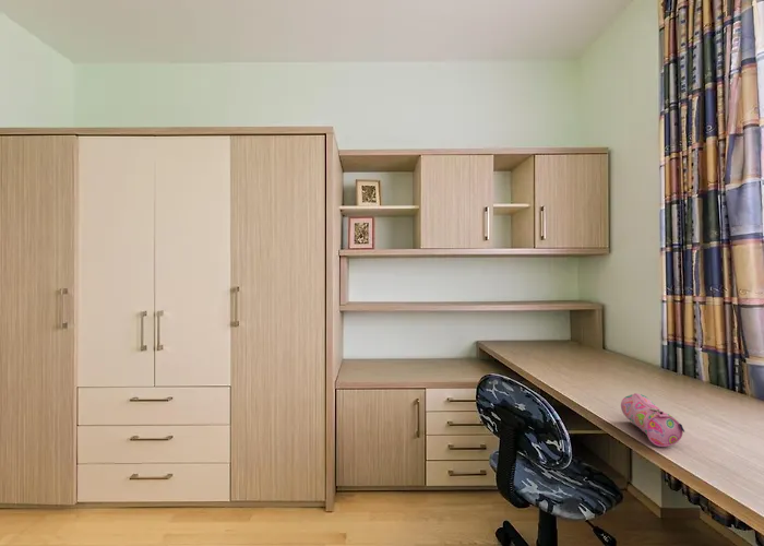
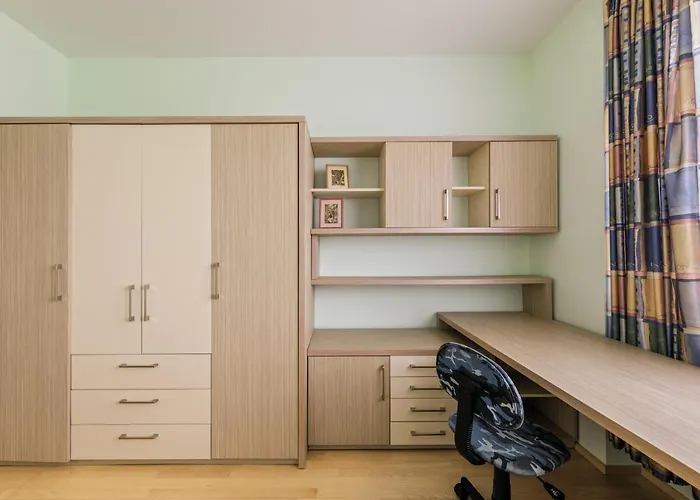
- pencil case (649, 417)
